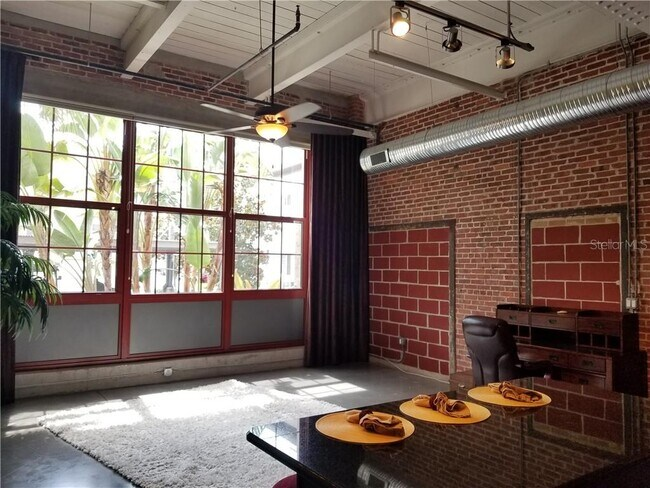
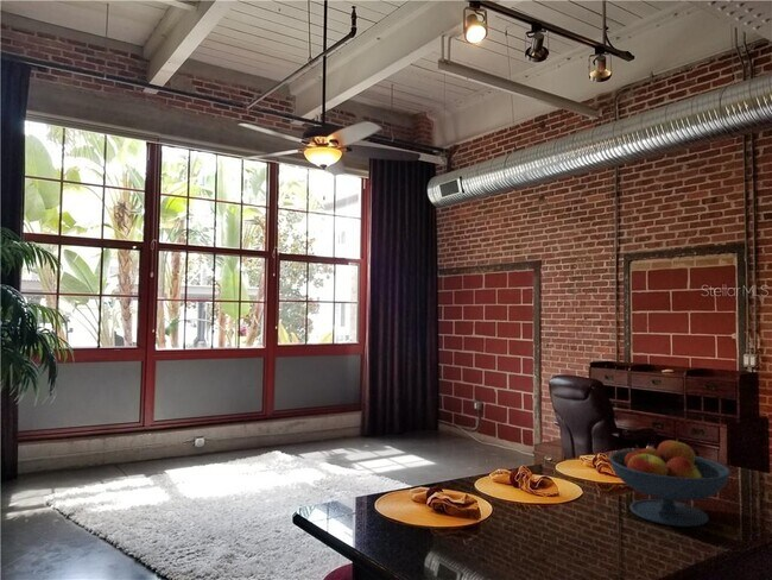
+ fruit bowl (667, 479)
